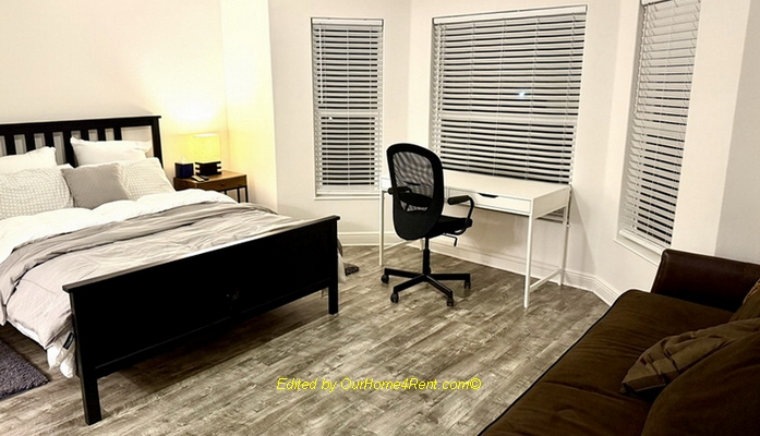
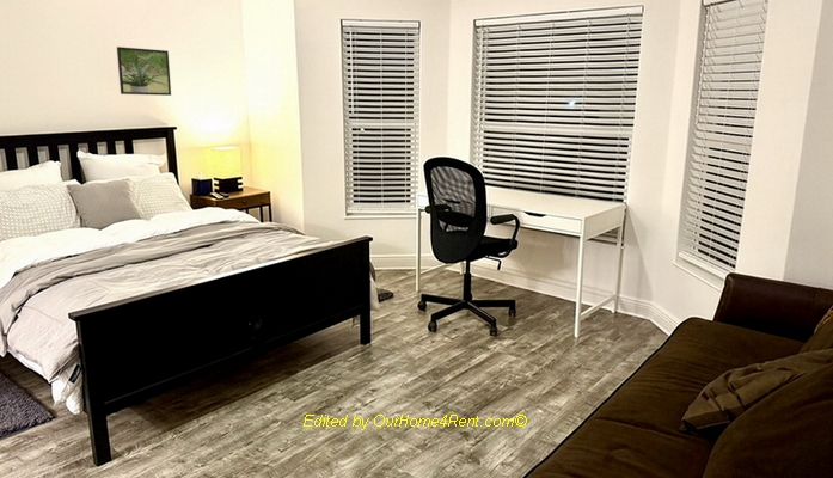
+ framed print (145, 72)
